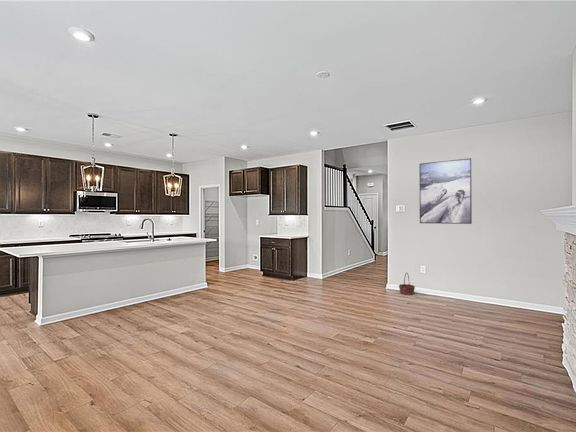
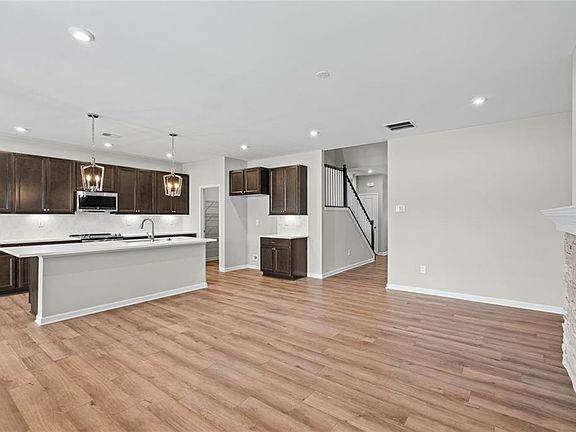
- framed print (444, 192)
- basket (406, 284)
